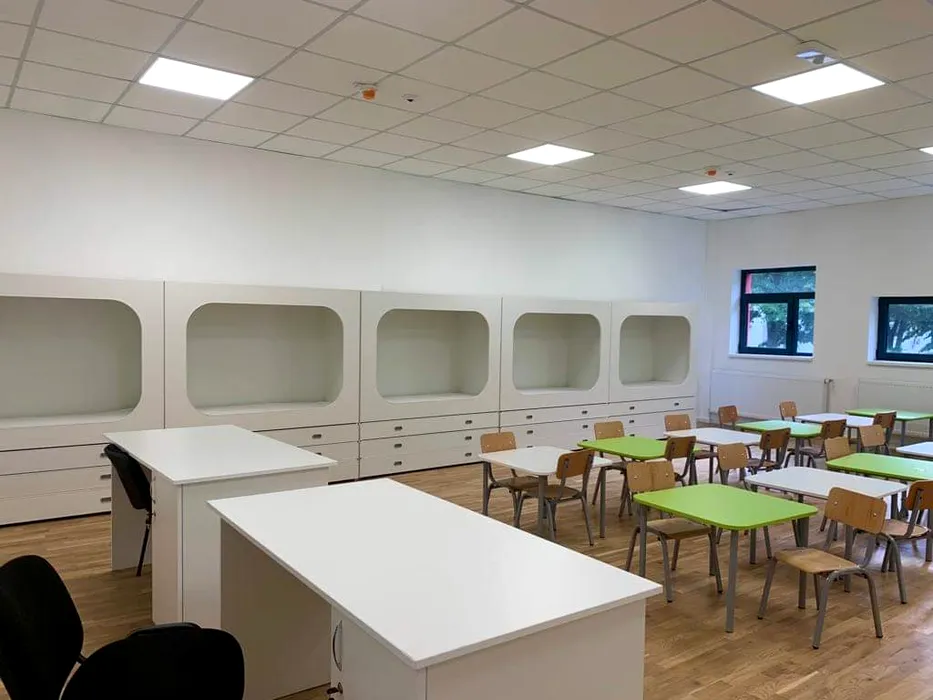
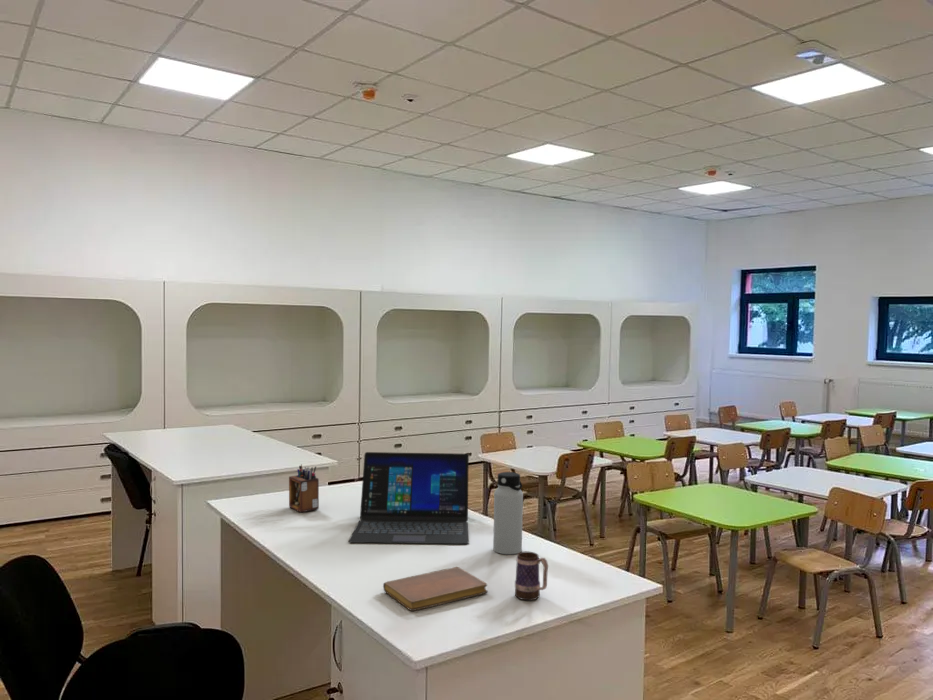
+ notebook (435, 587)
+ desk organizer (303, 486)
+ water bottle (508, 512)
+ laptop (413, 494)
+ mug (531, 576)
